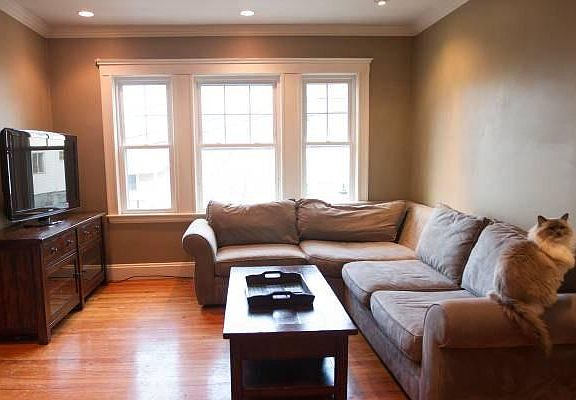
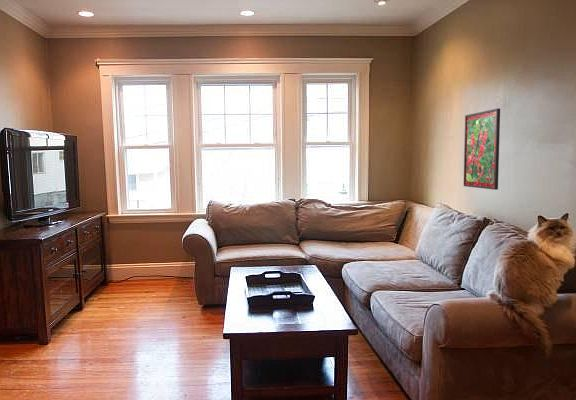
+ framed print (480, 150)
